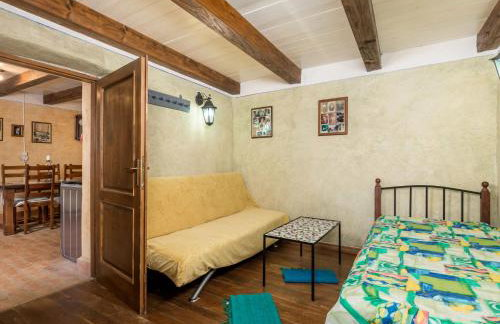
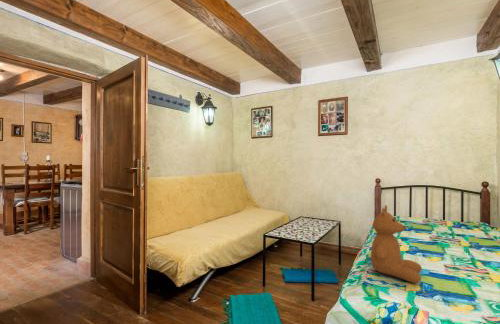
+ teddy bear (395, 240)
